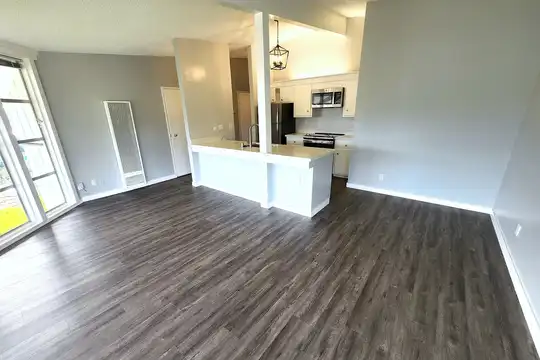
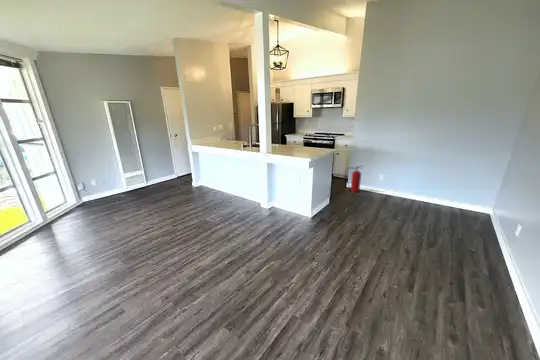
+ fire extinguisher (353, 178)
